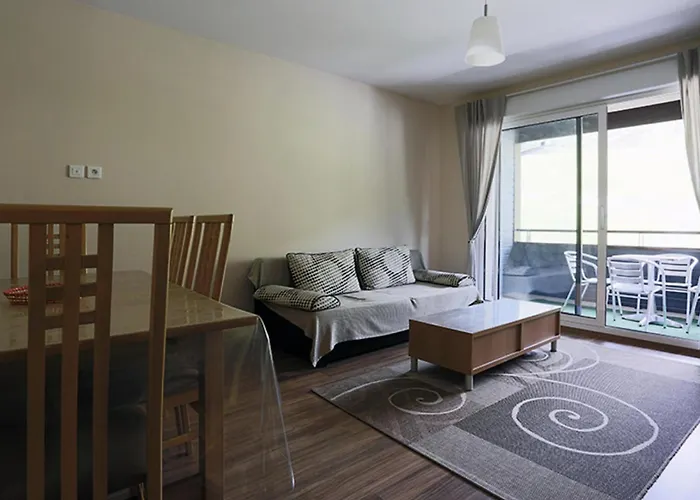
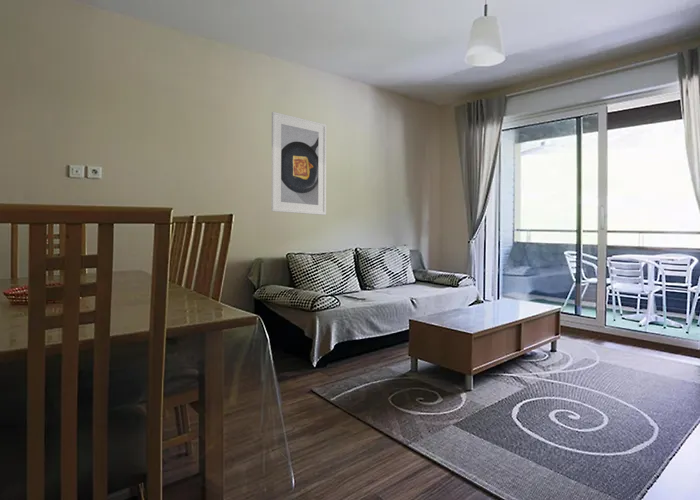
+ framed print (300, 165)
